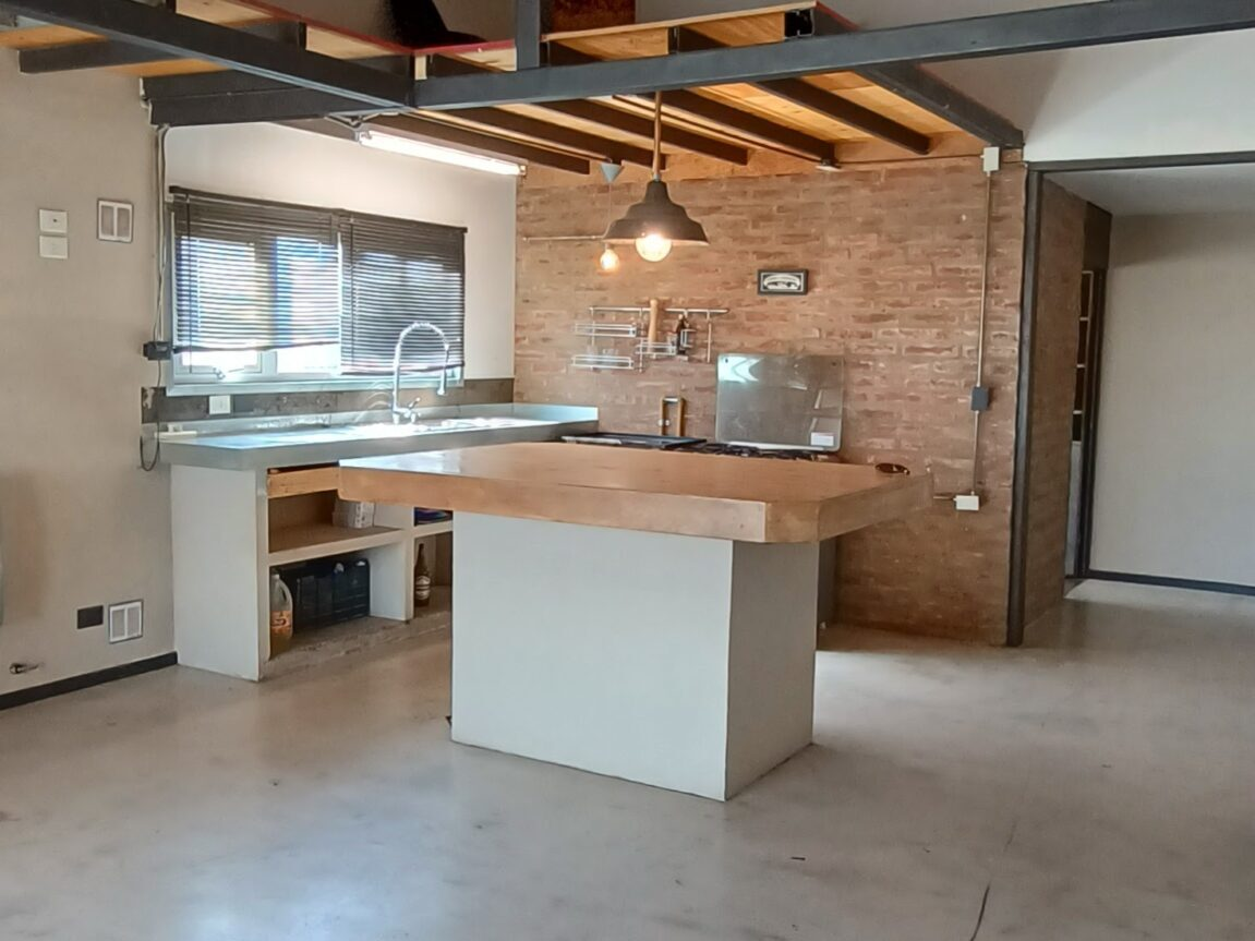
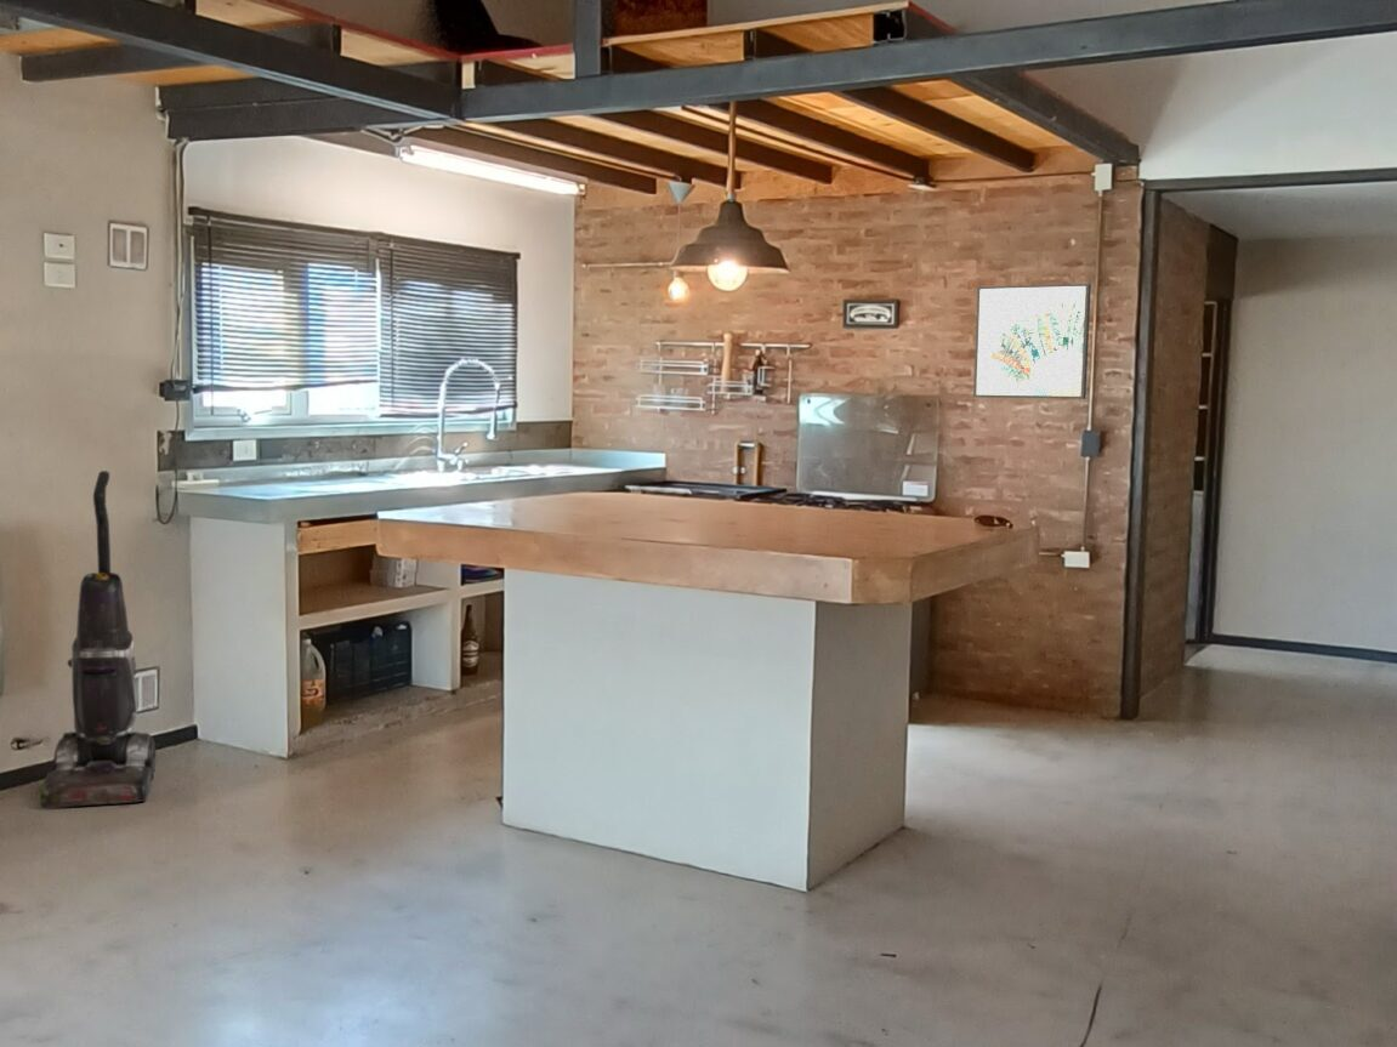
+ vacuum cleaner (97, 632)
+ wall art (1030, 341)
